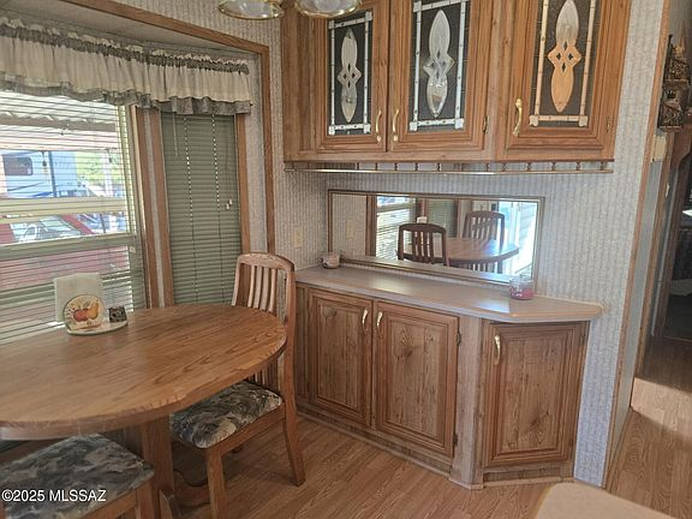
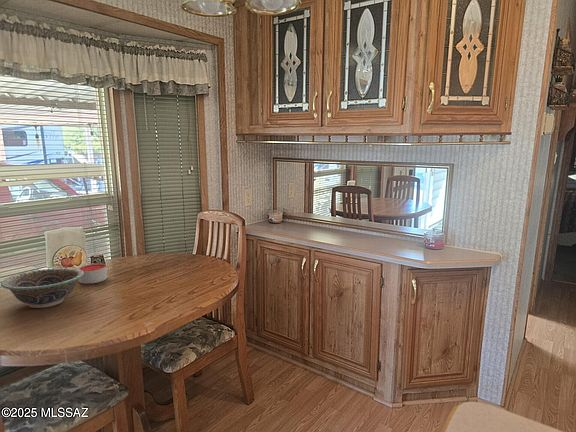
+ decorative bowl (45, 289)
+ candle (92, 272)
